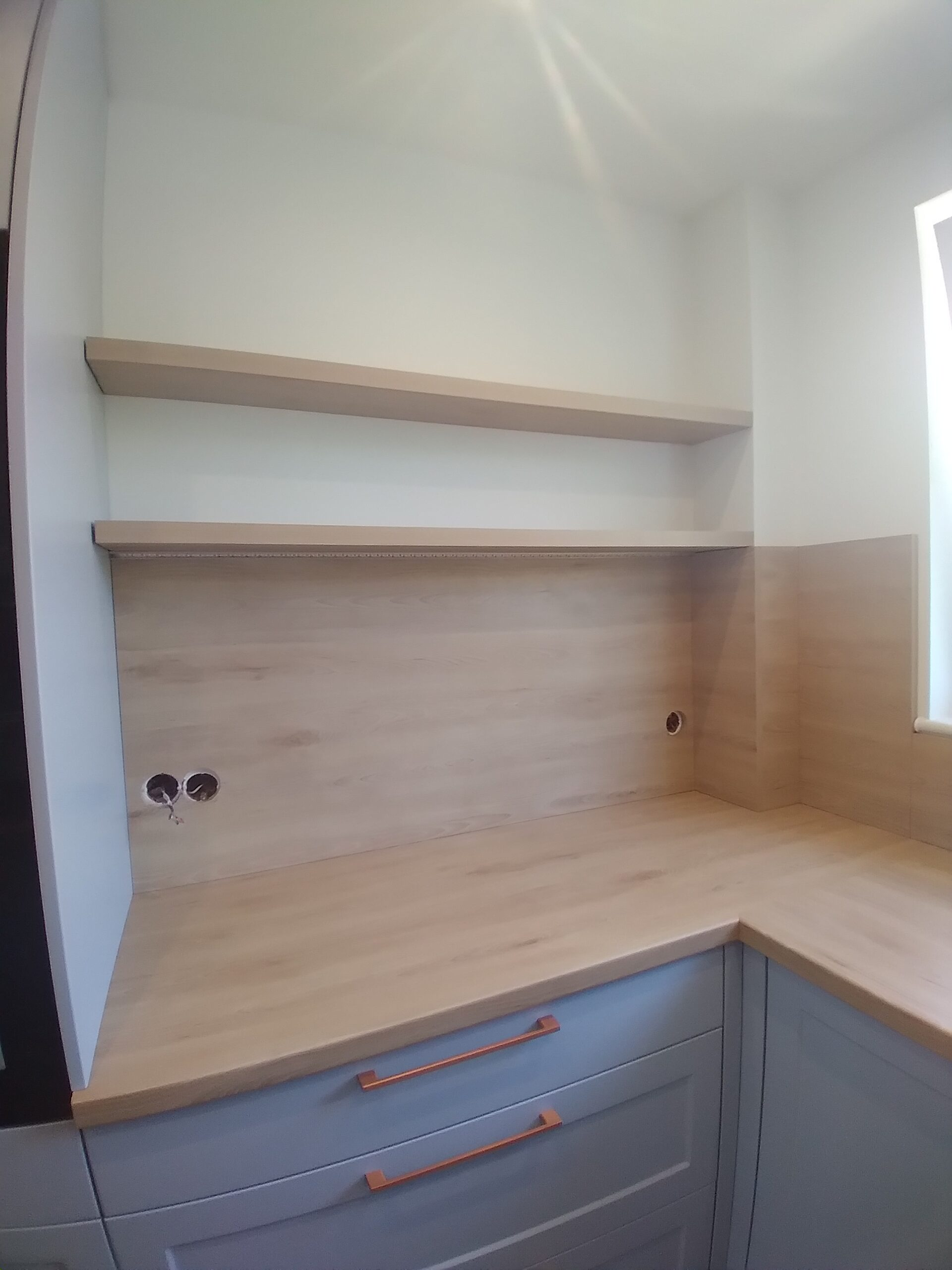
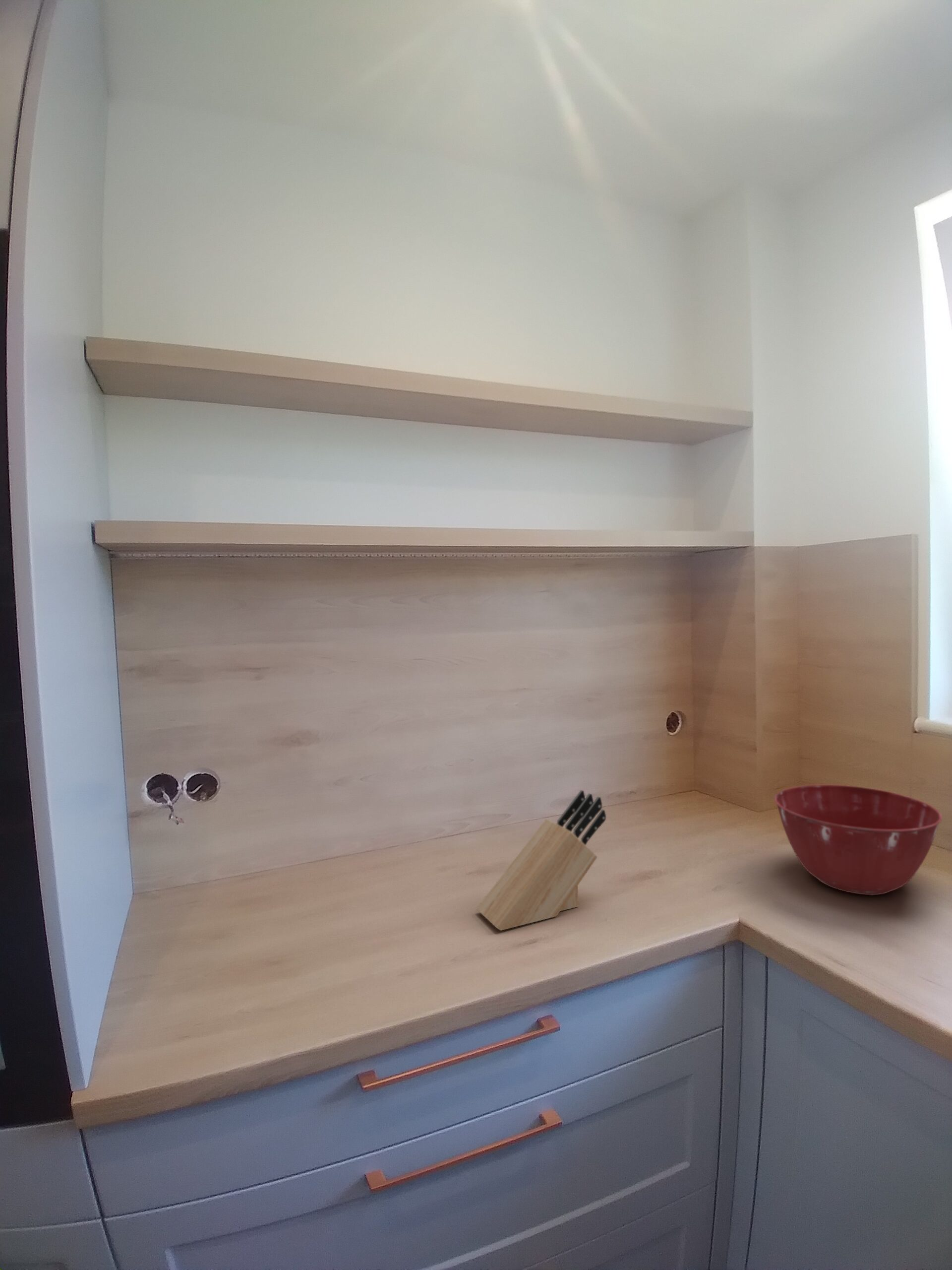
+ mixing bowl (853, 842)
+ knife block (545, 854)
